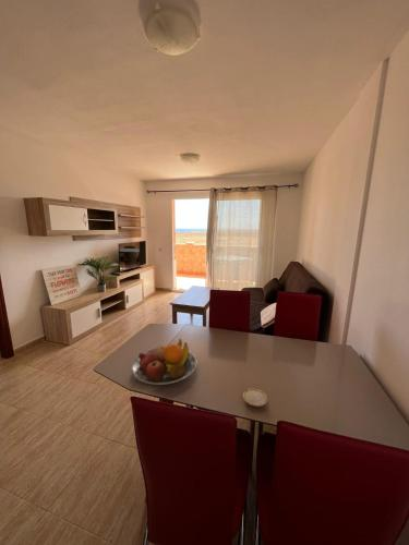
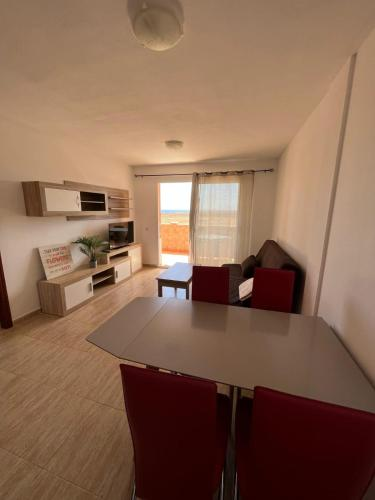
- fruit bowl (165, 360)
- wood slice (254, 398)
